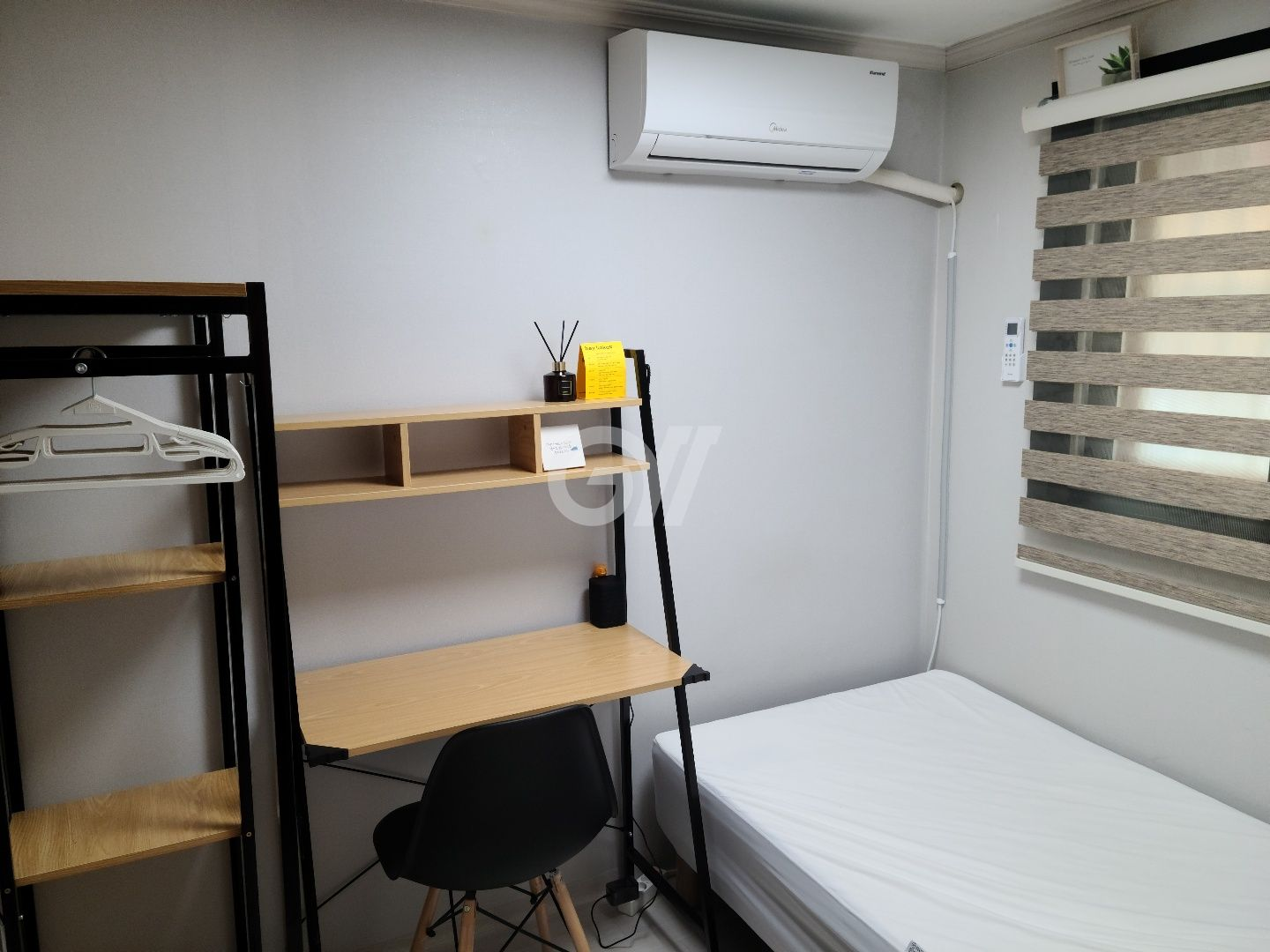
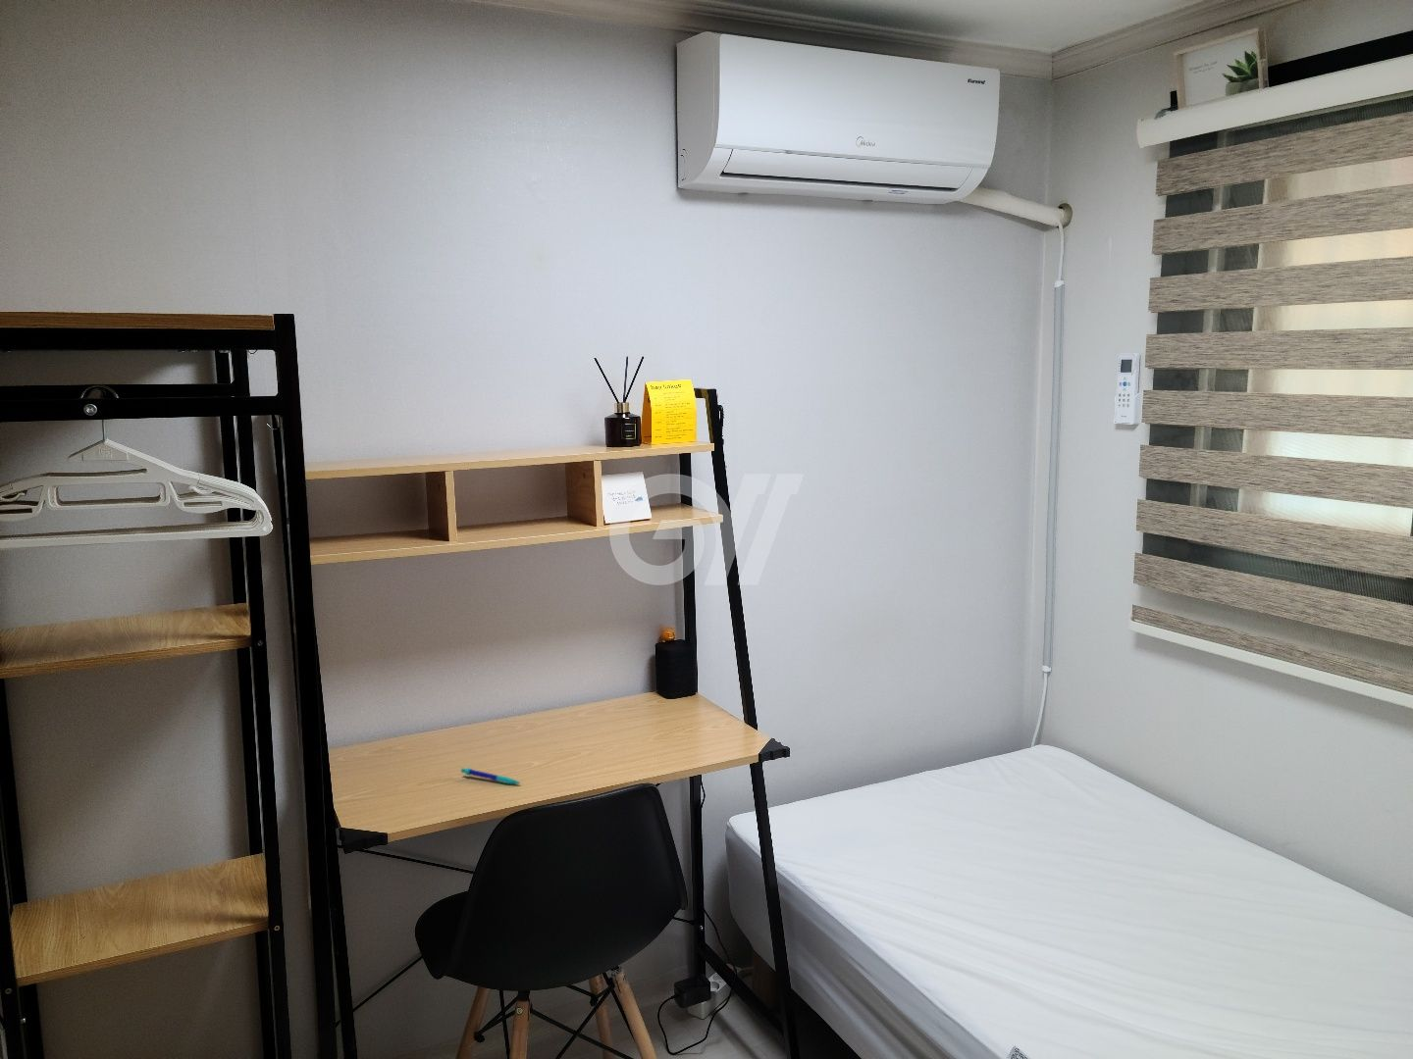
+ pen (491, 775)
